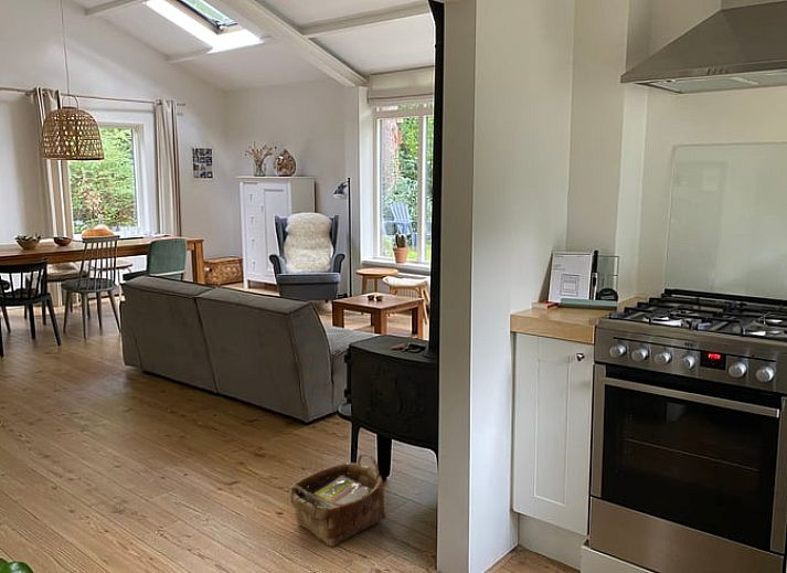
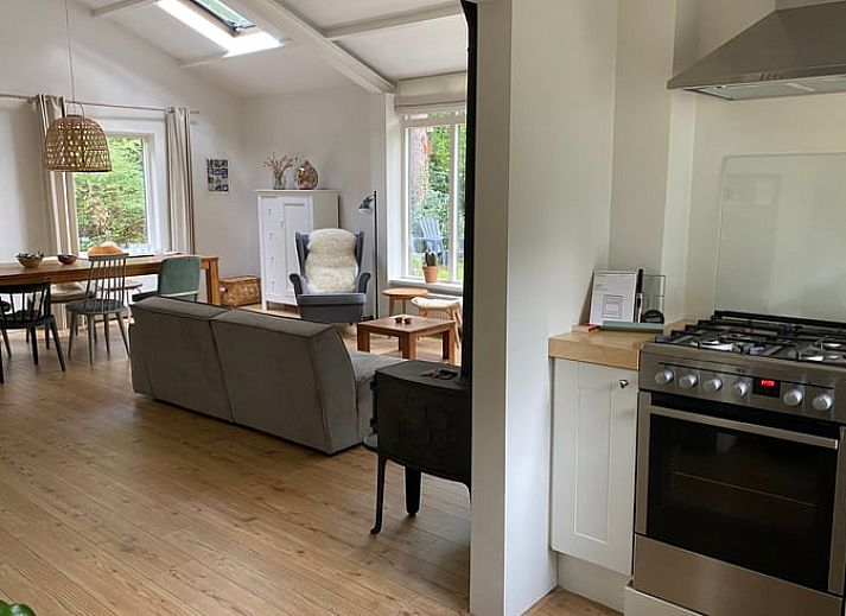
- woven basket (338, 495)
